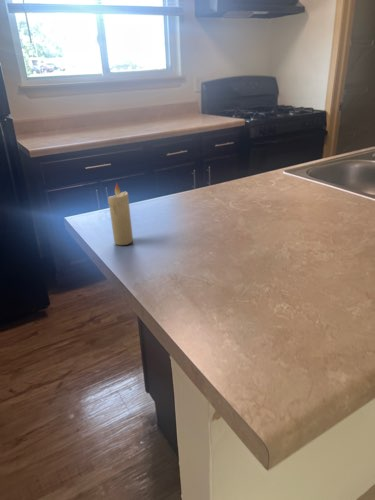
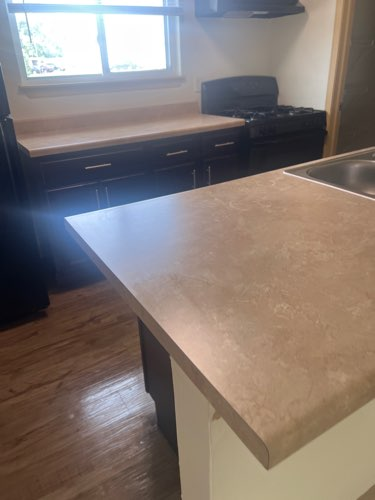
- candle (119, 213)
